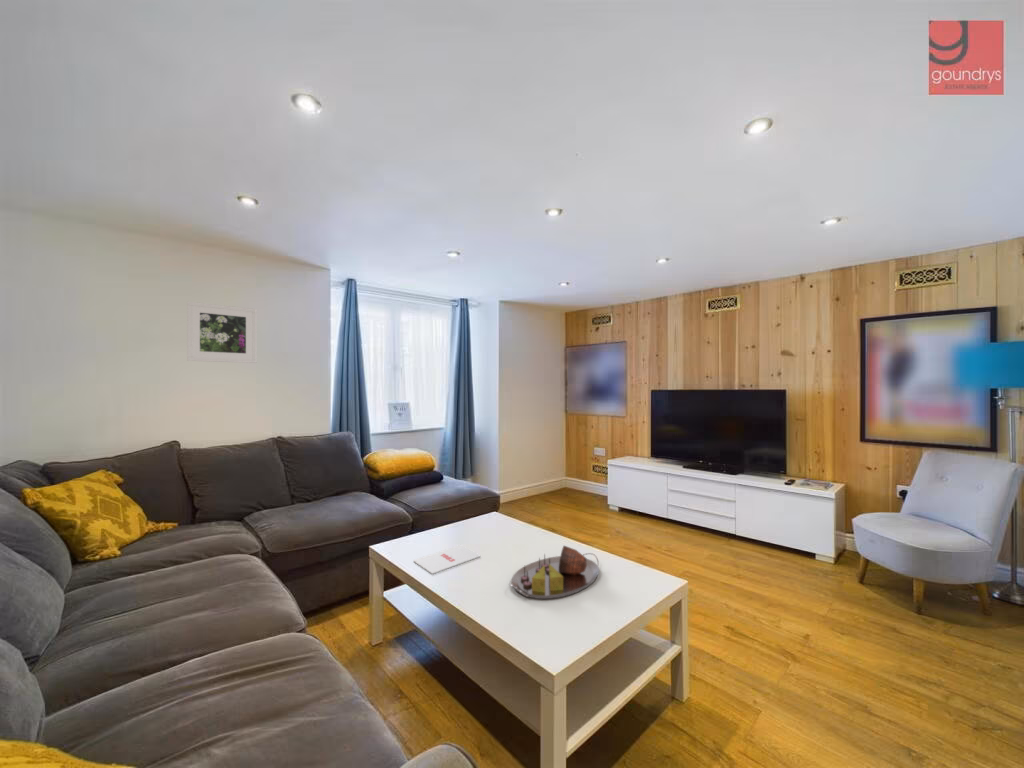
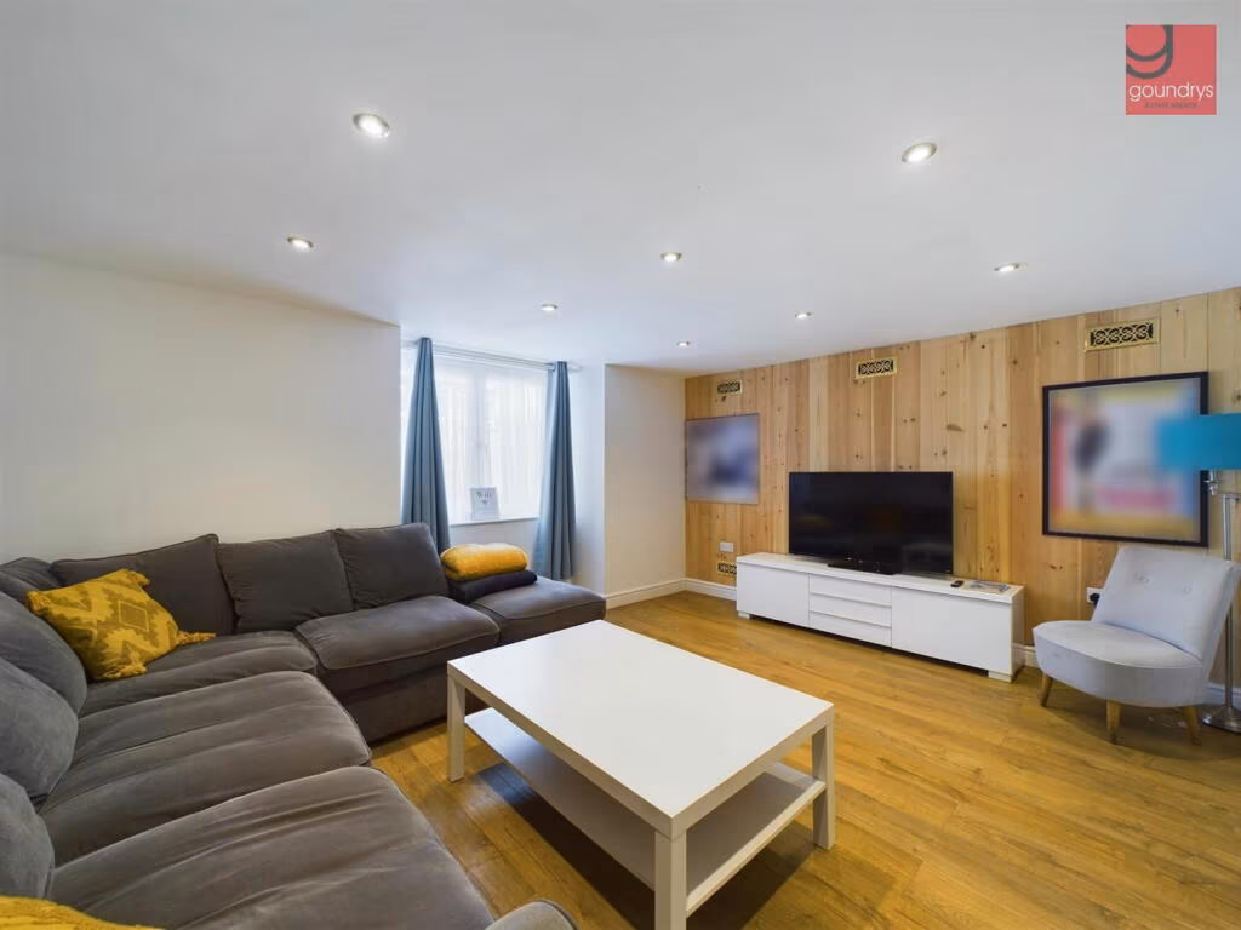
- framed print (223, 333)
- magazine (447, 558)
- serving tray (556, 564)
